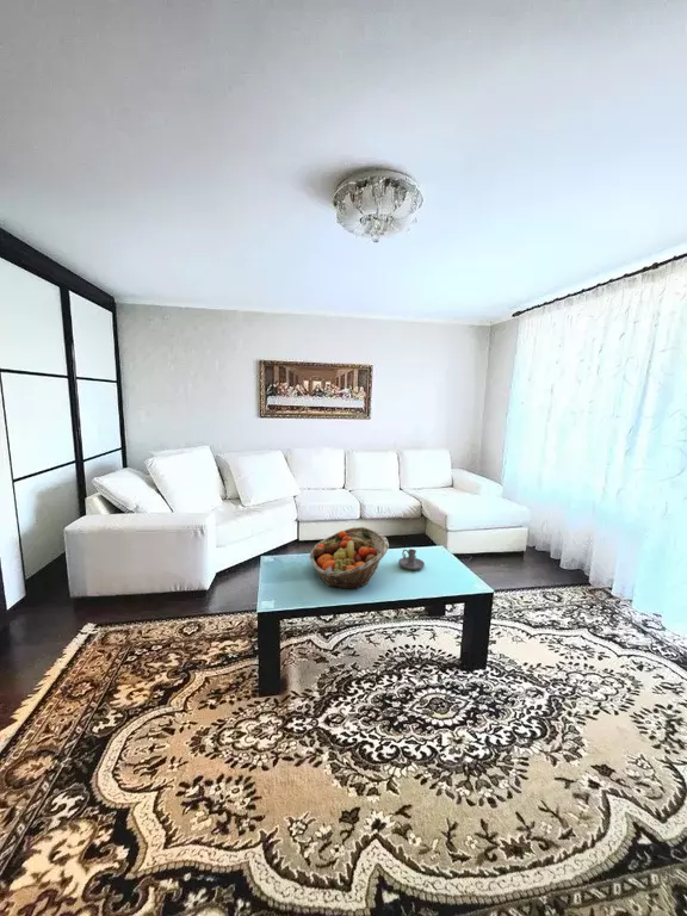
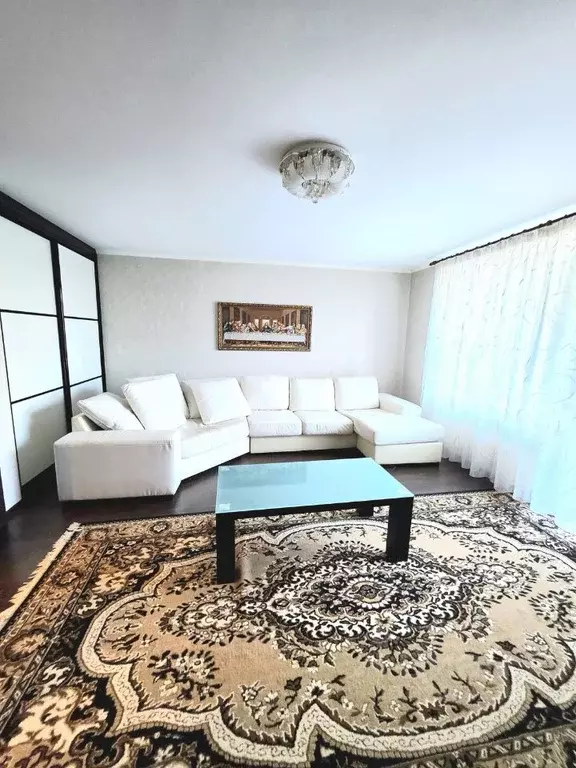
- candle holder (409, 557)
- fruit basket (348, 556)
